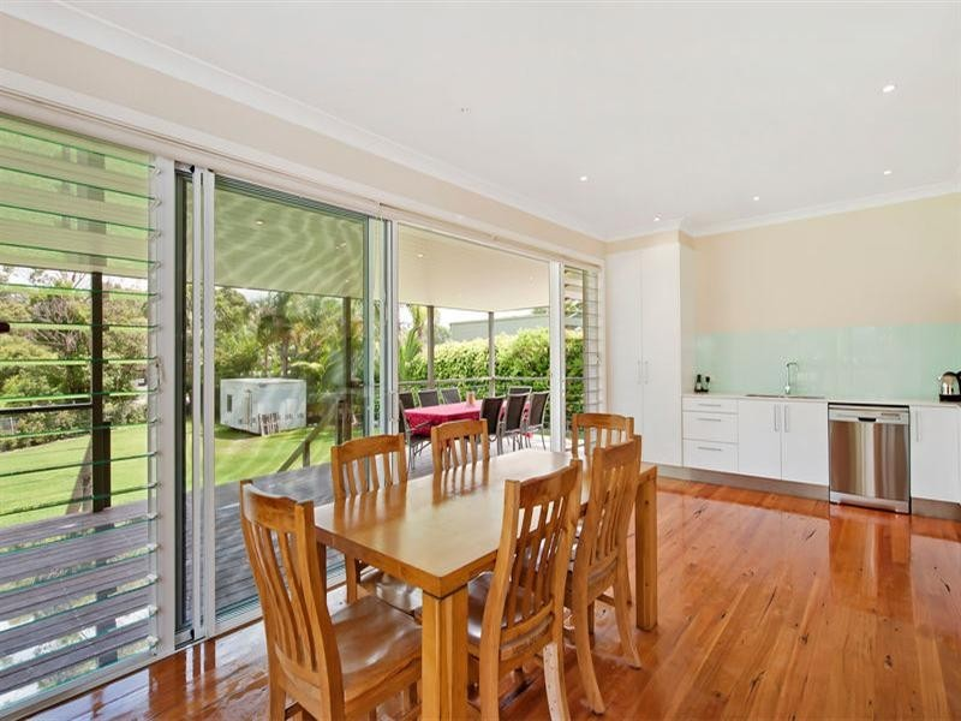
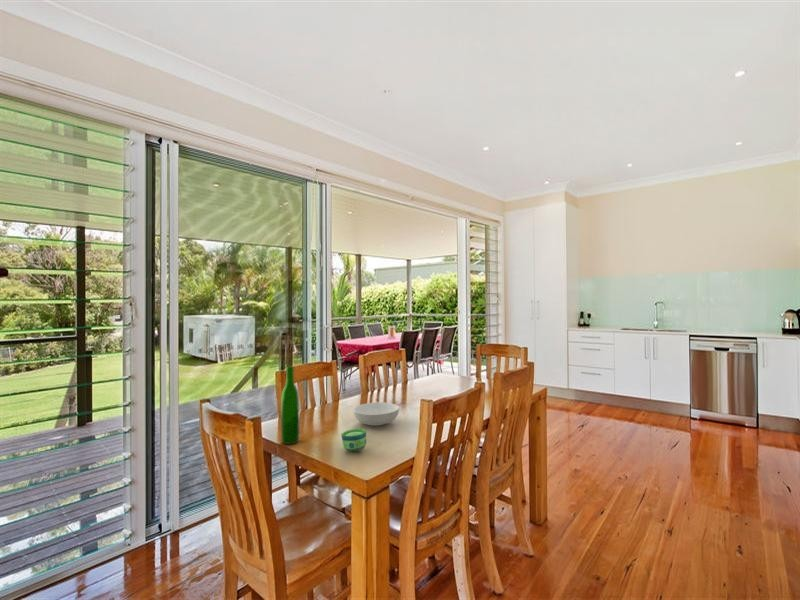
+ wine bottle (290, 403)
+ serving bowl (376, 415)
+ cup (353, 439)
